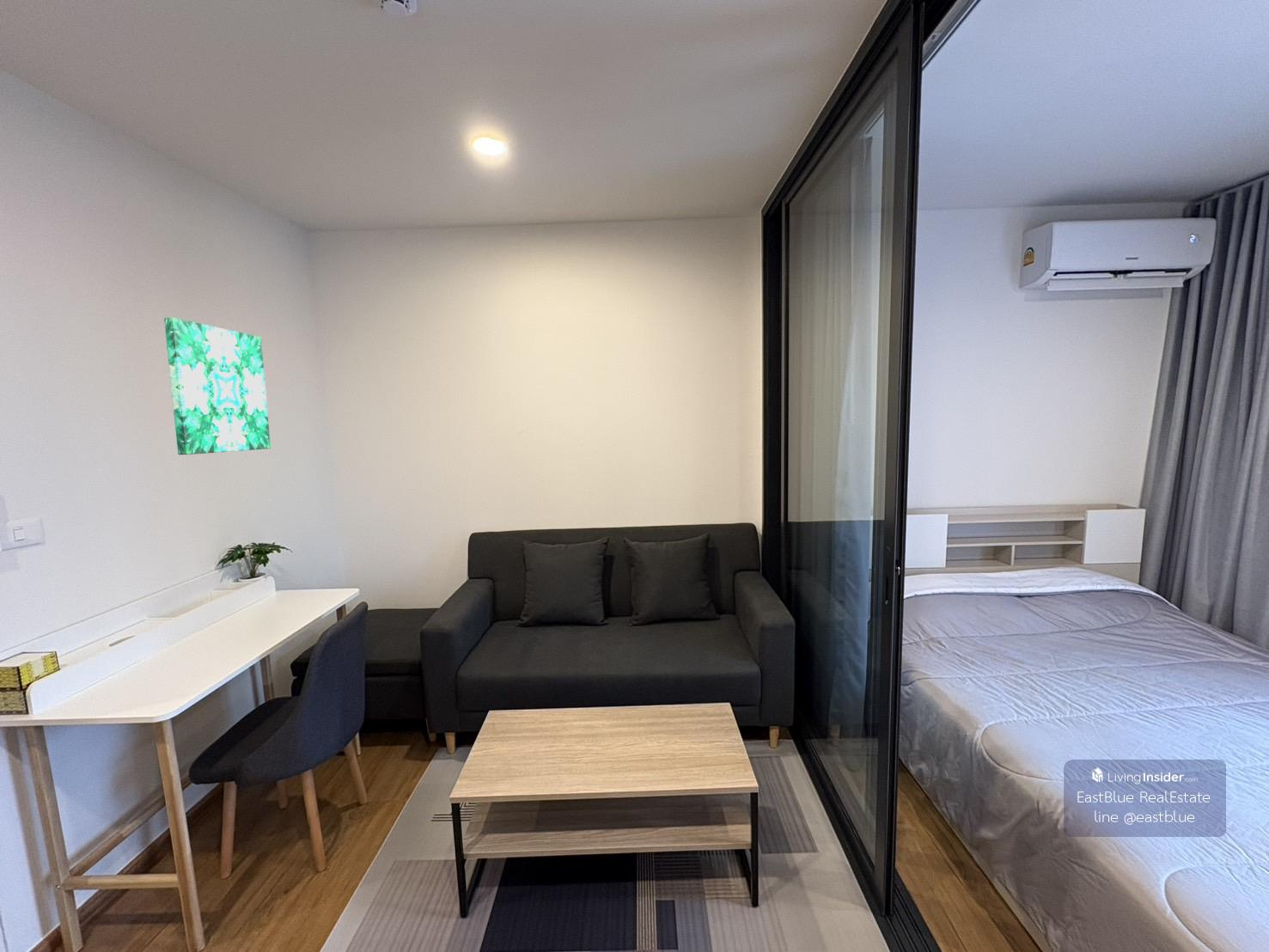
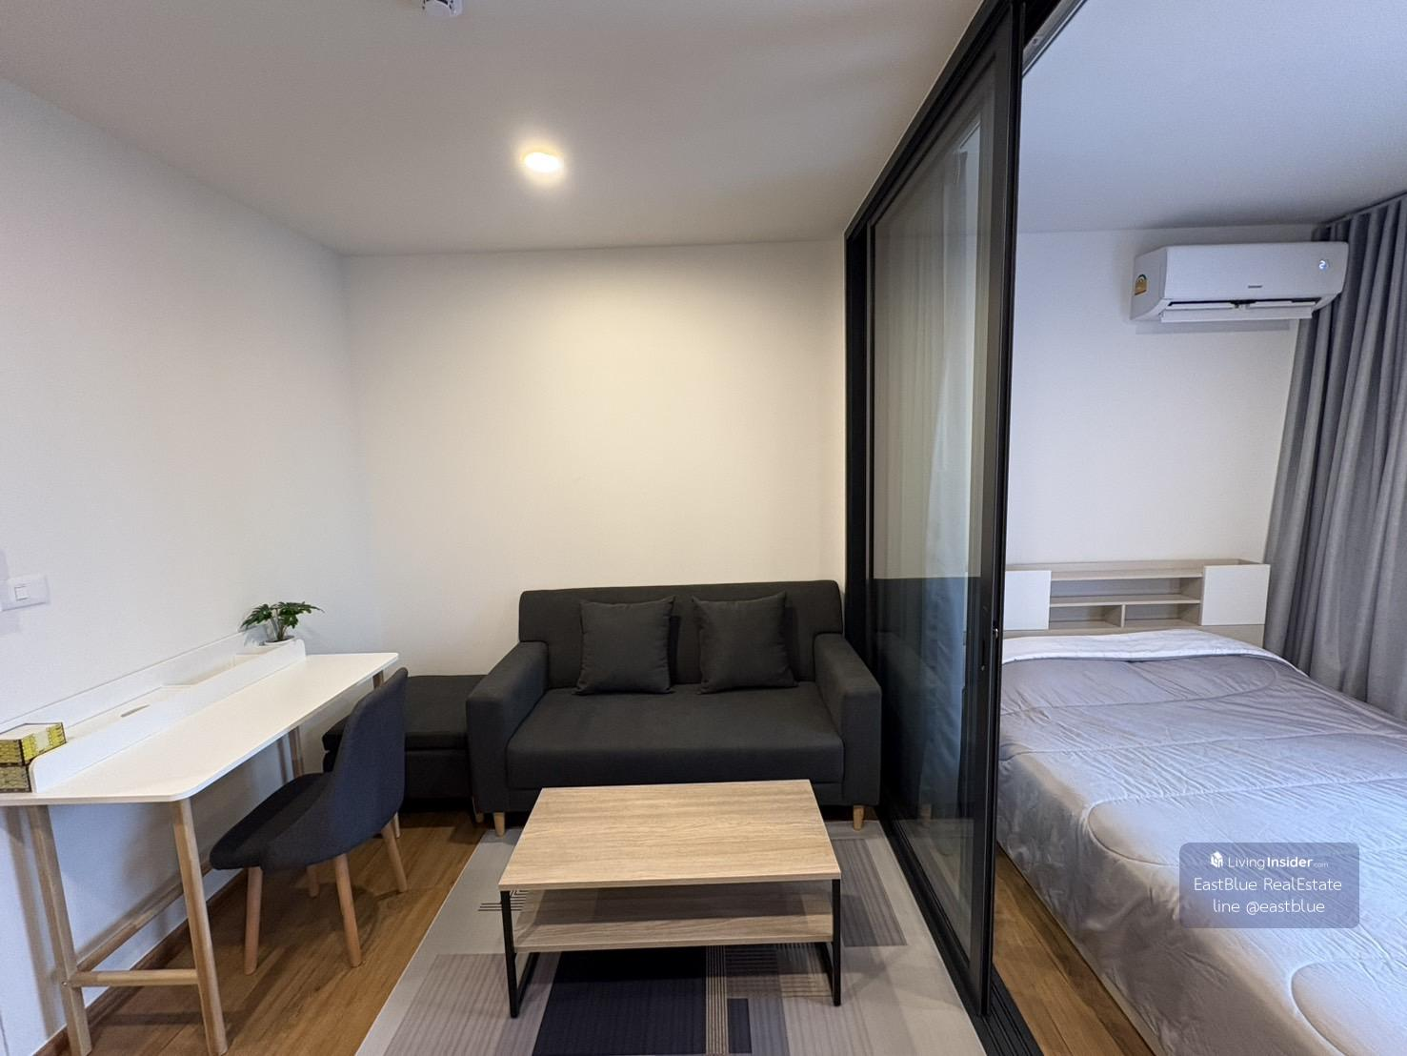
- wall art (223, 390)
